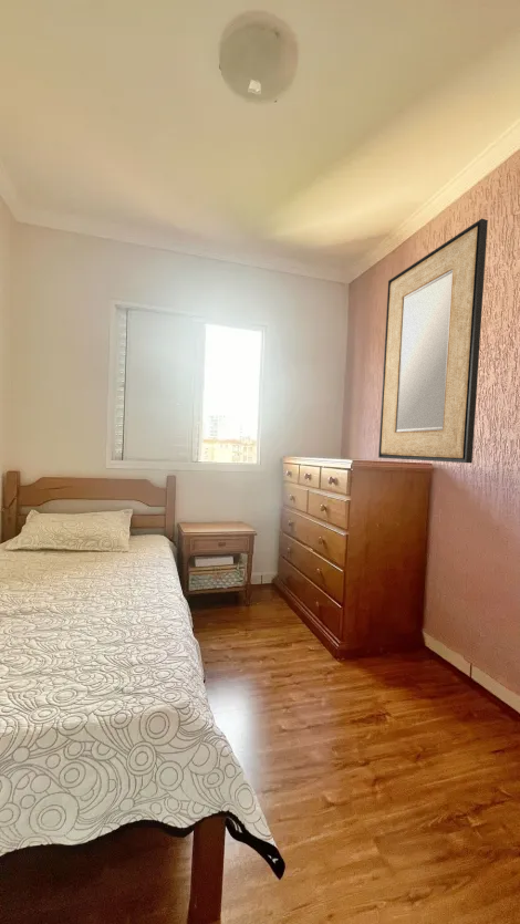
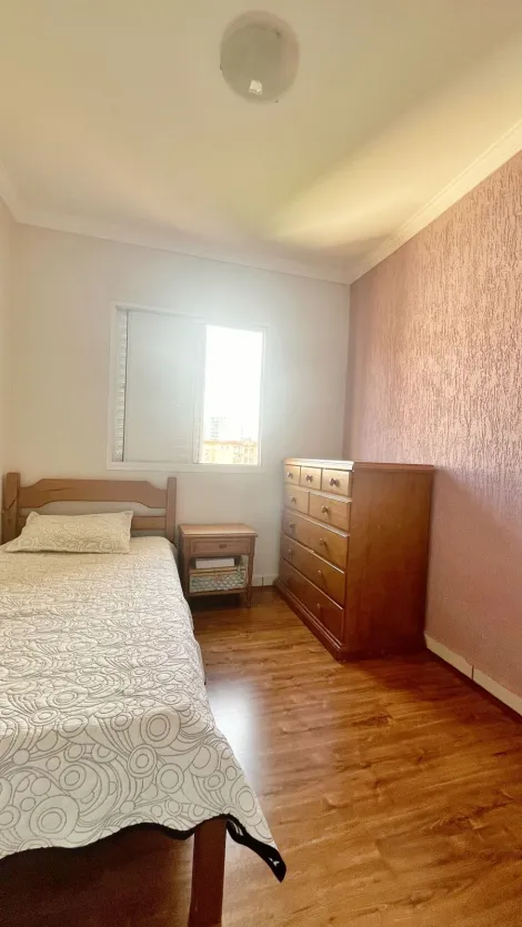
- home mirror (424, 357)
